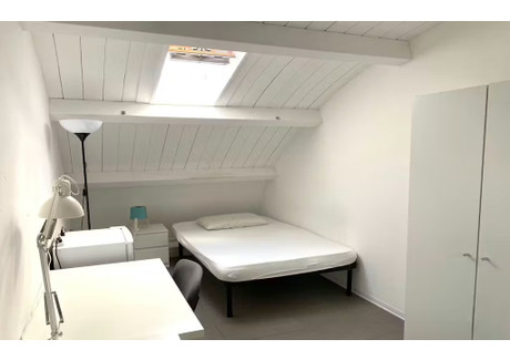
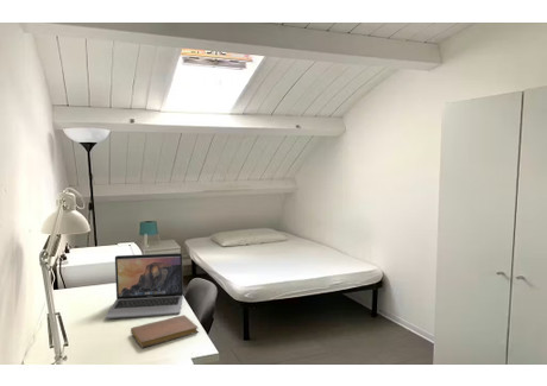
+ laptop (145, 284)
+ notebook (164, 329)
